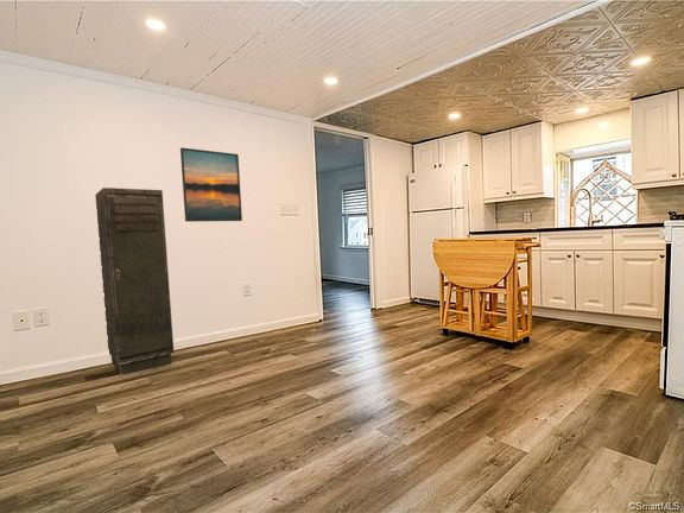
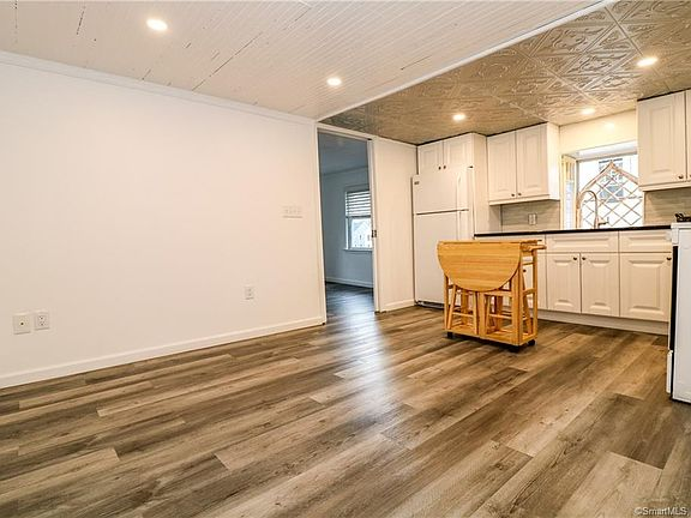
- storage cabinet (134, 278)
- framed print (213, 186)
